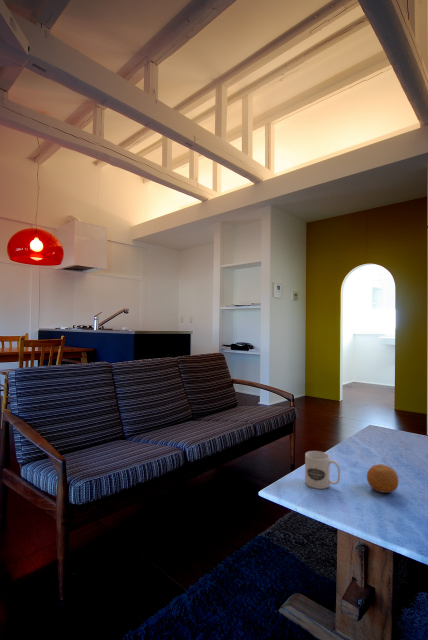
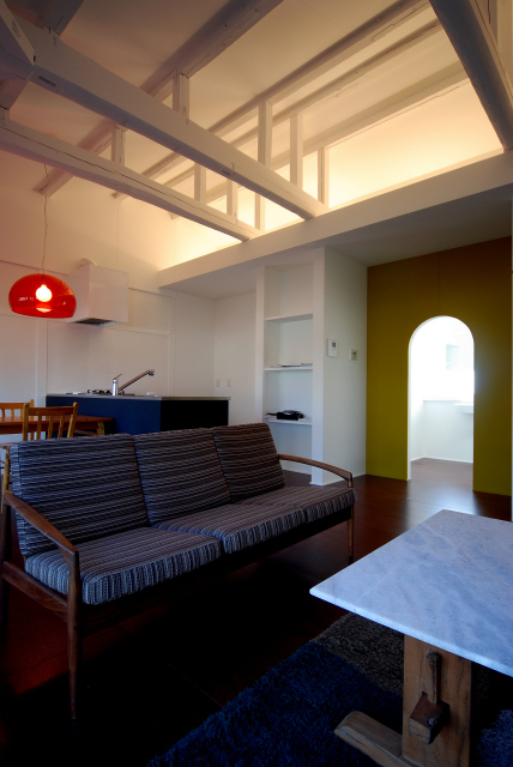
- mug (322, 470)
- fruit (382, 478)
